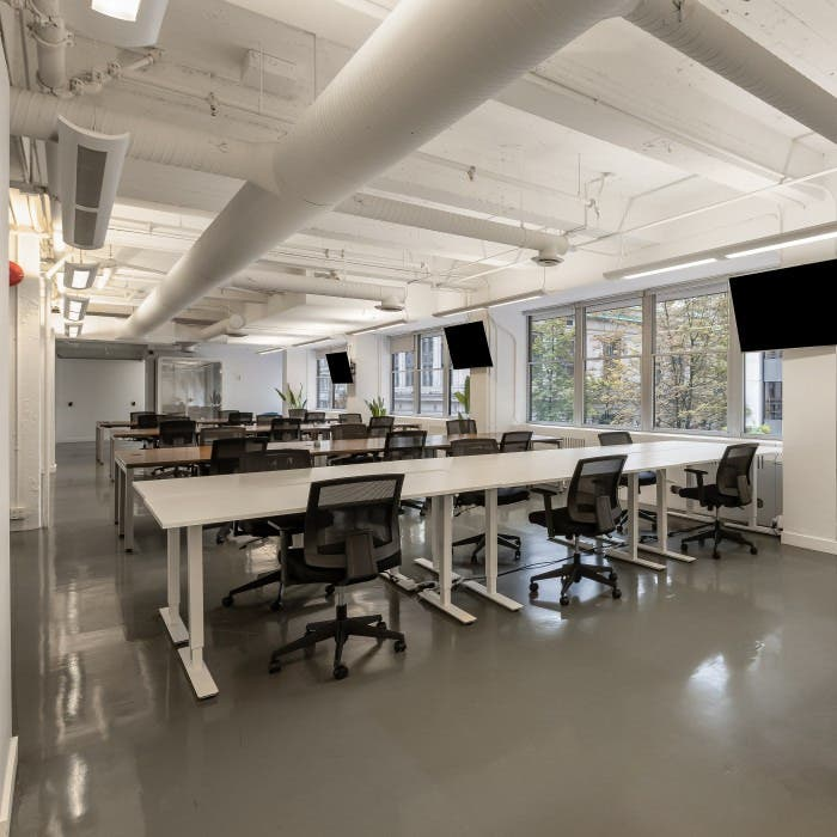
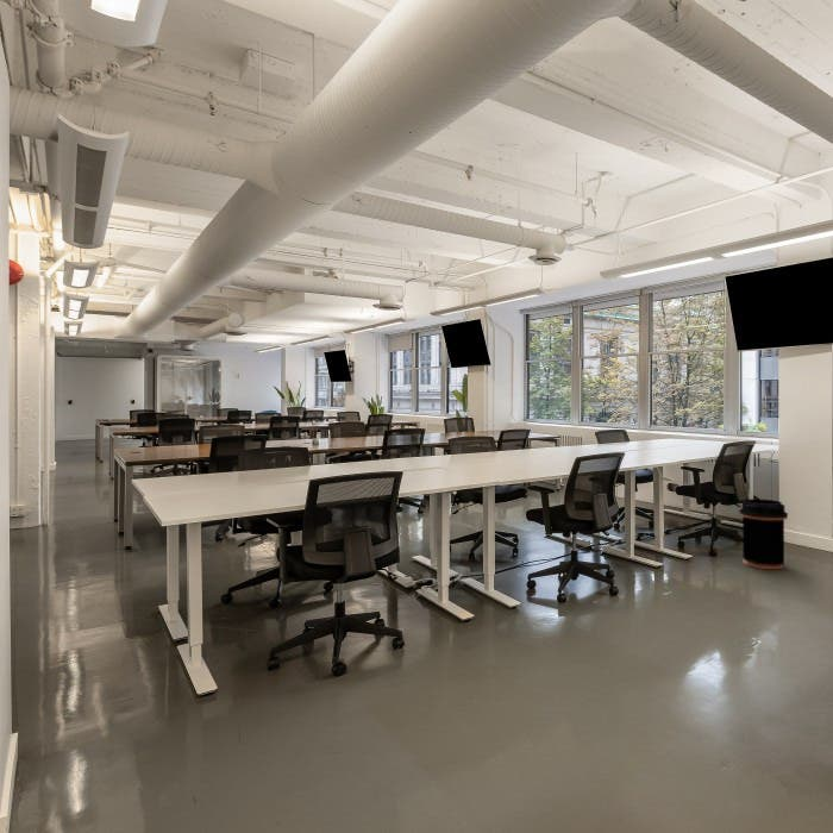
+ trash can (763, 532)
